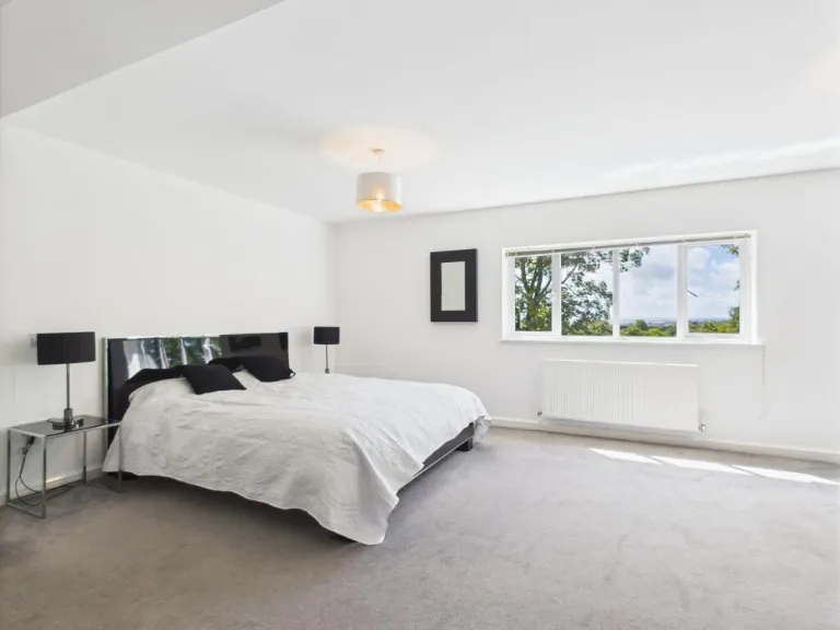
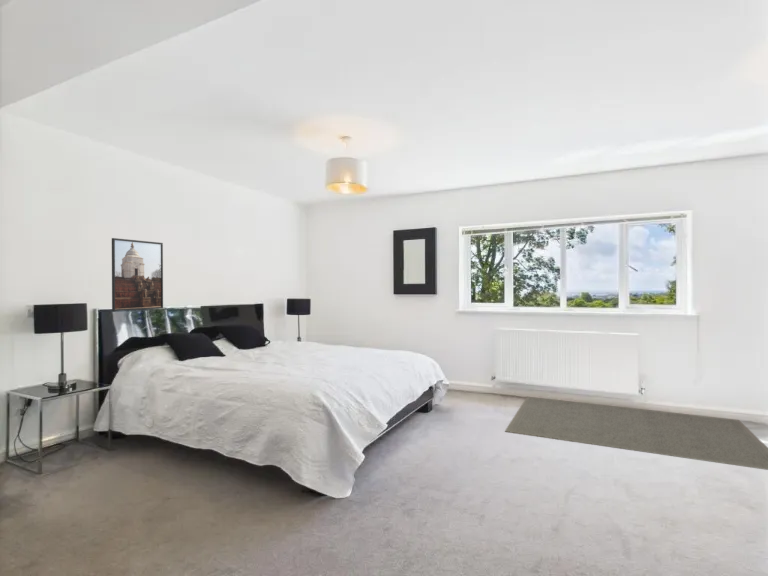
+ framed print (138, 275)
+ rug (626, 425)
